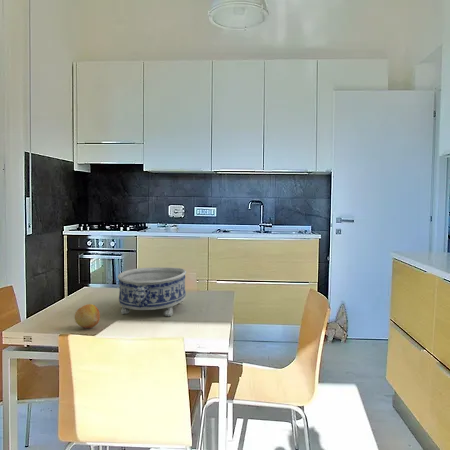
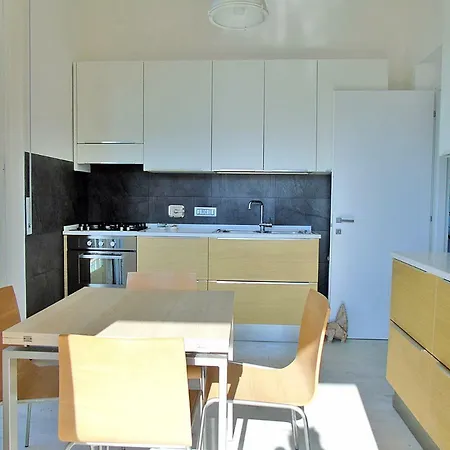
- decorative bowl (152, 290)
- fruit (87, 316)
